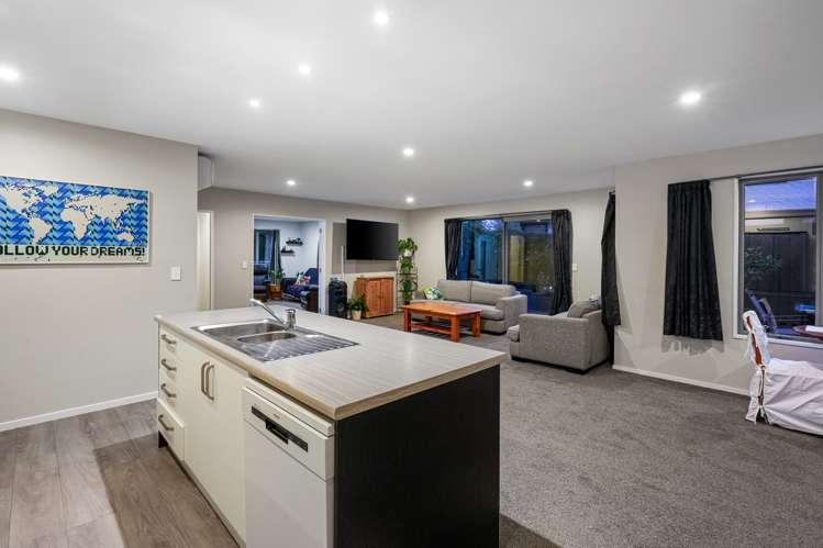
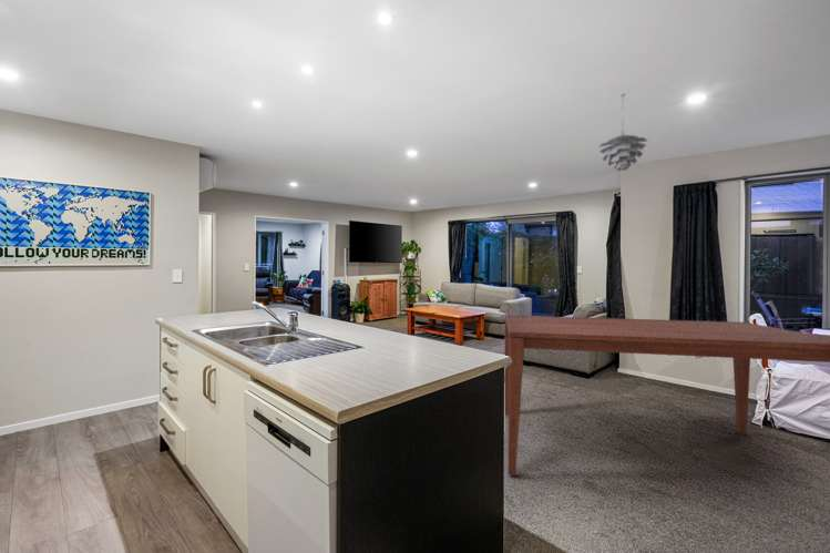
+ dining table (641, 352)
+ pendant light (623, 132)
